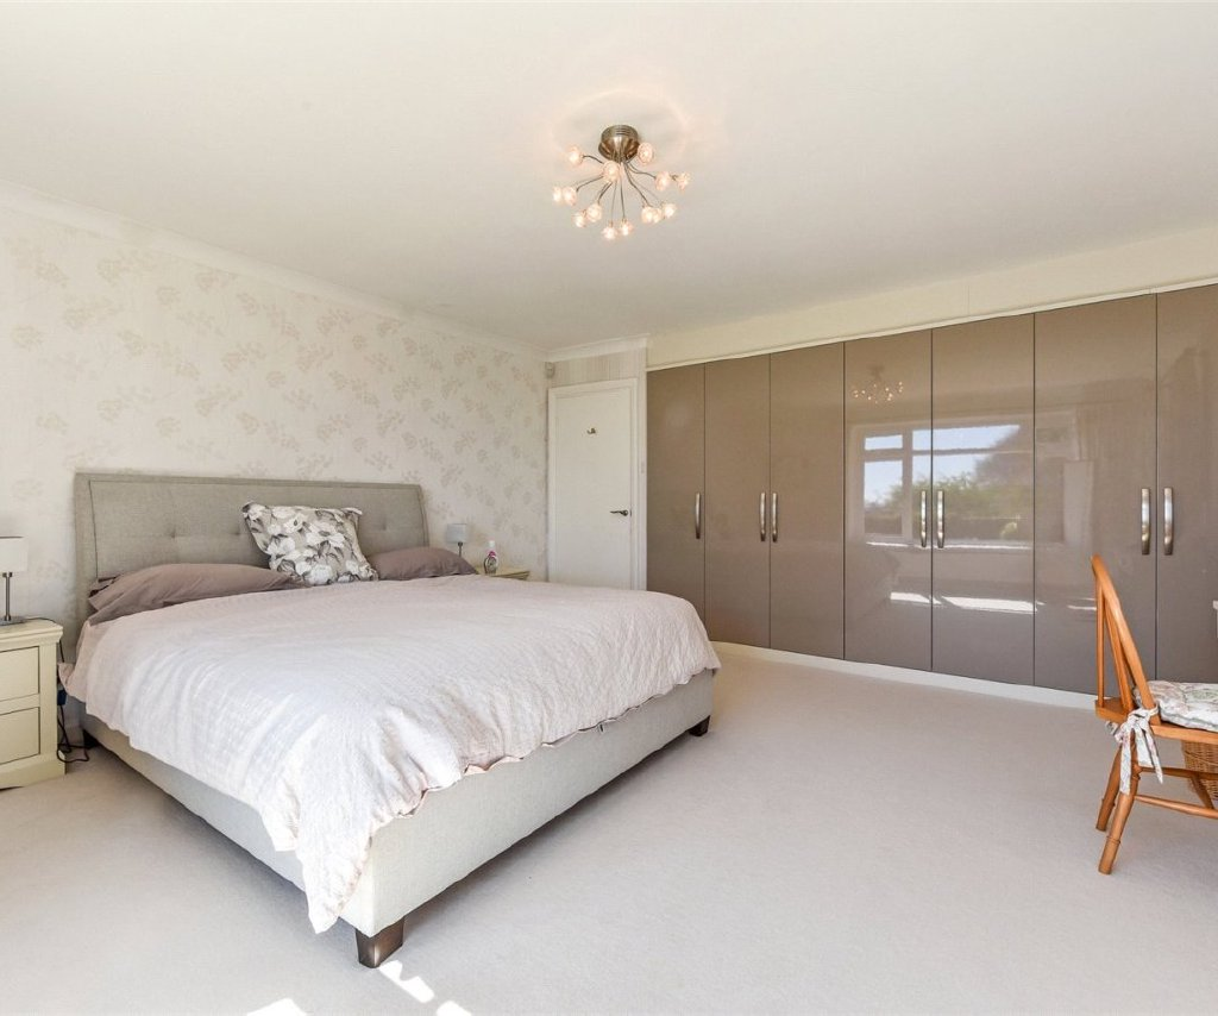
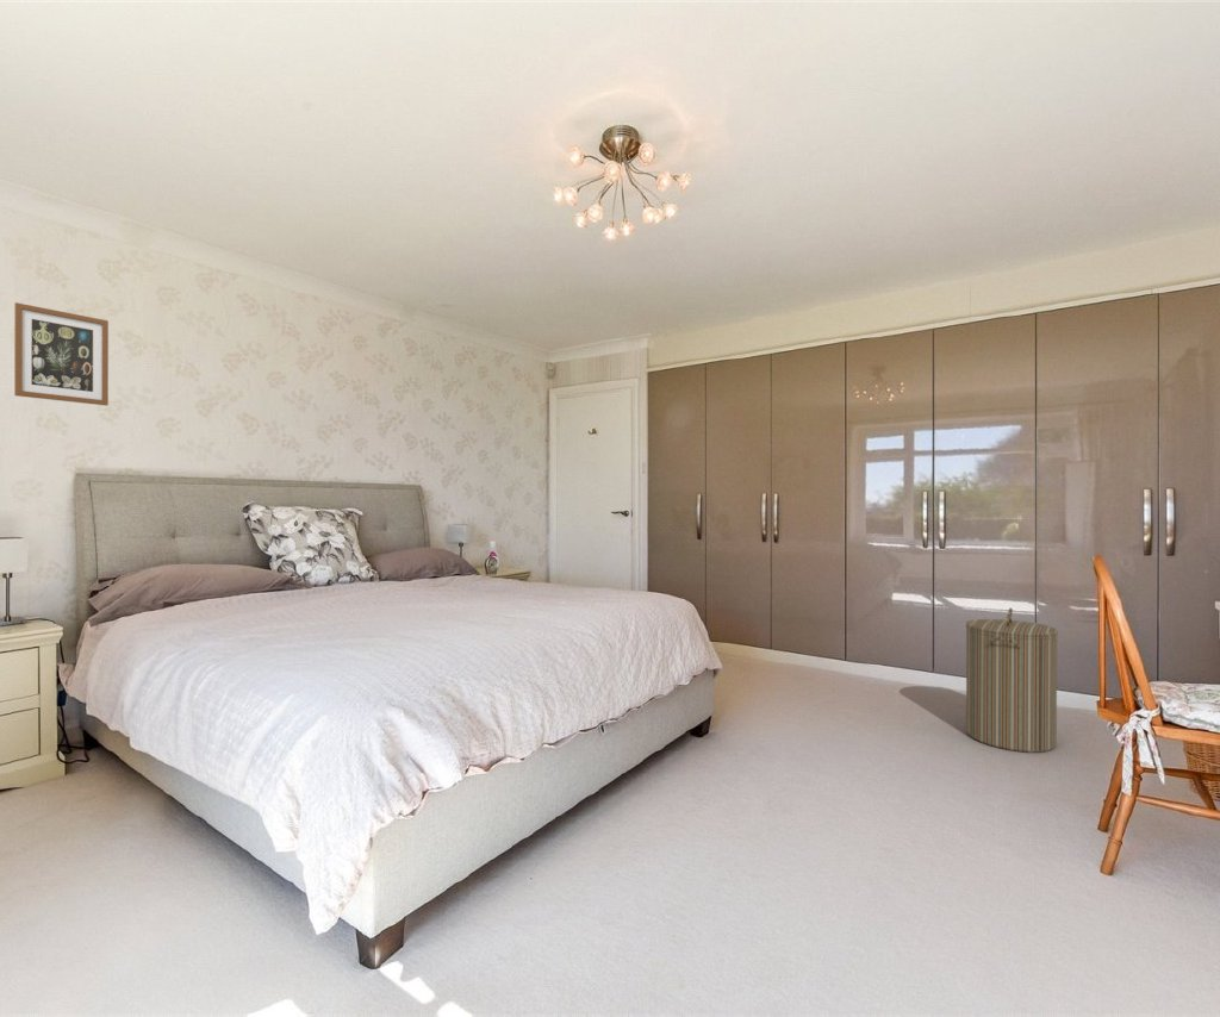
+ wall art (63, 356)
+ laundry hamper (1009, 673)
